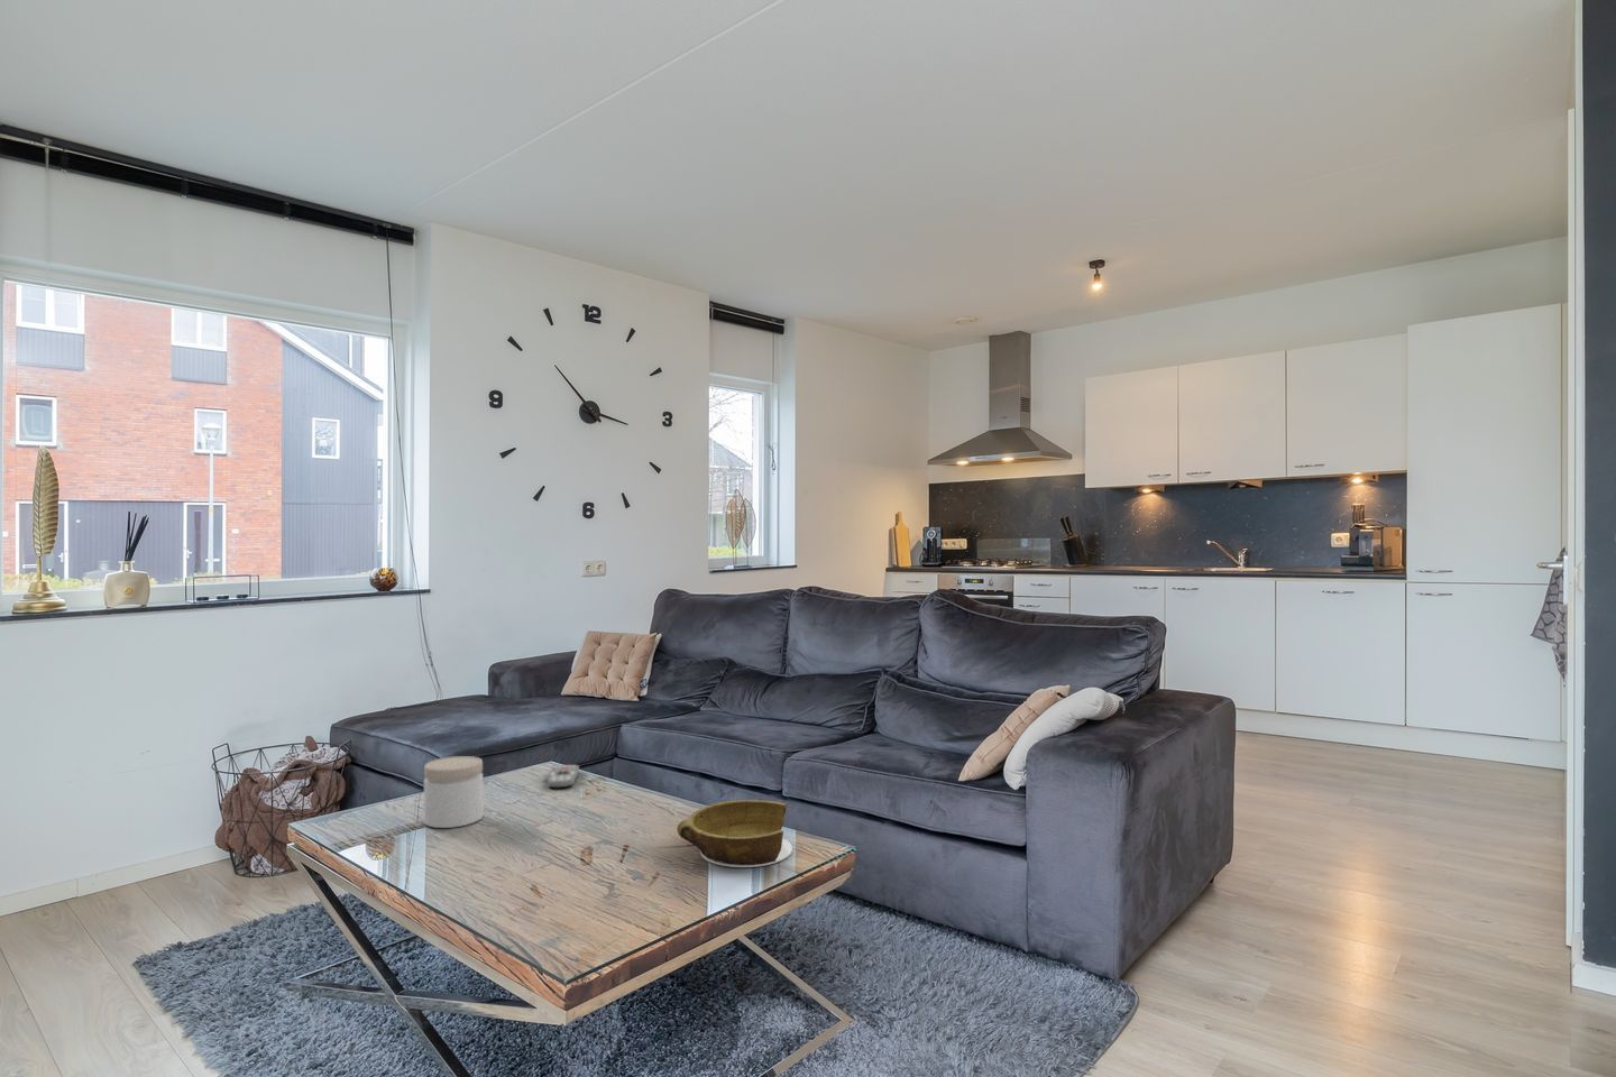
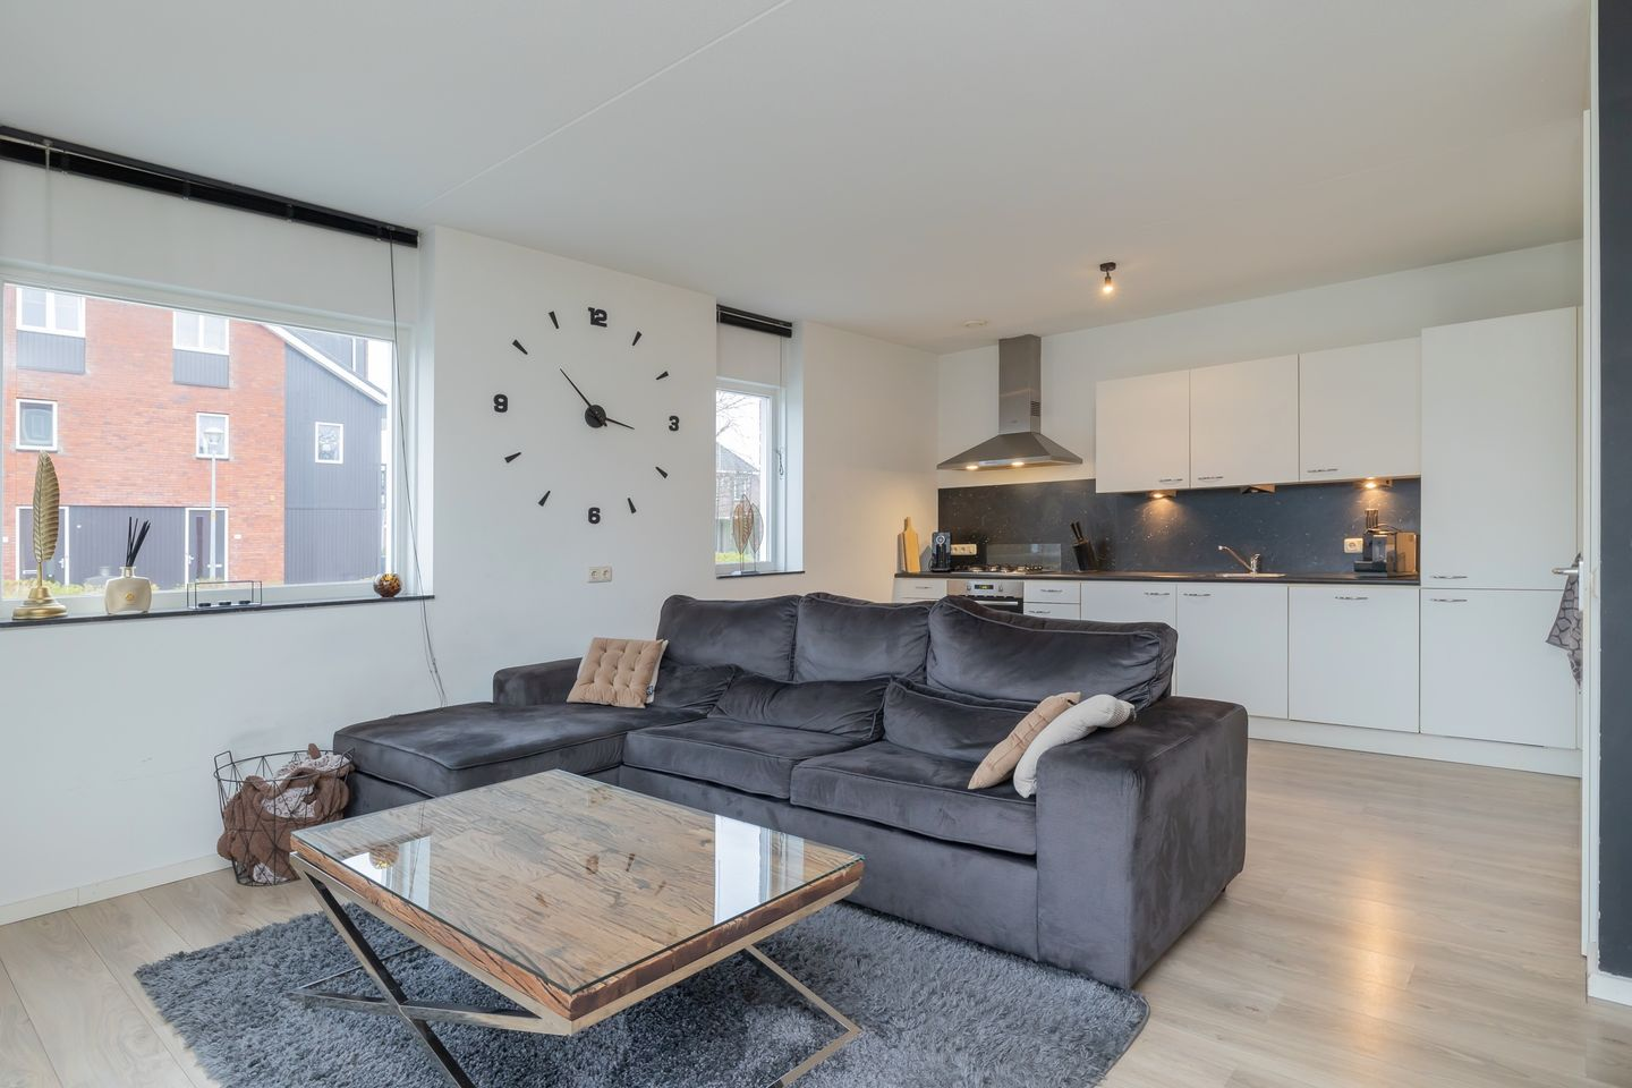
- bowl (743, 833)
- jar (453, 791)
- remote control (563, 776)
